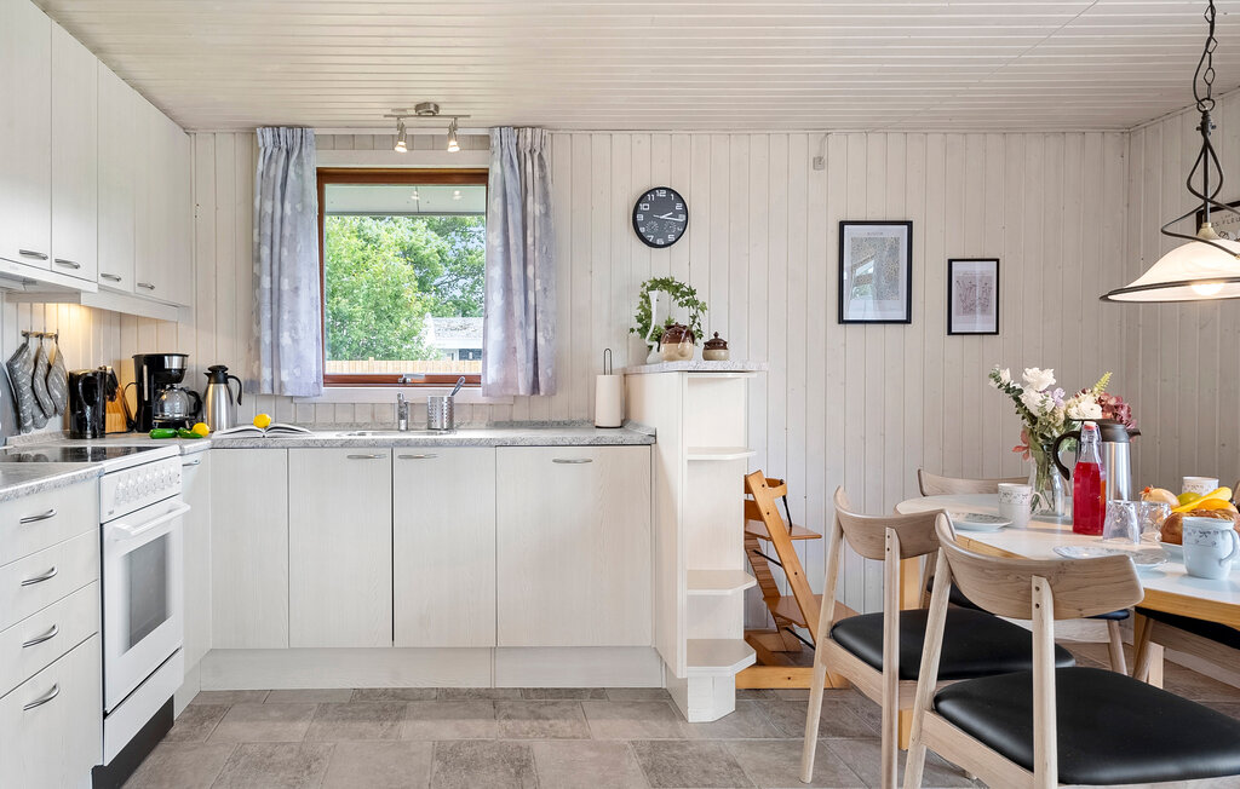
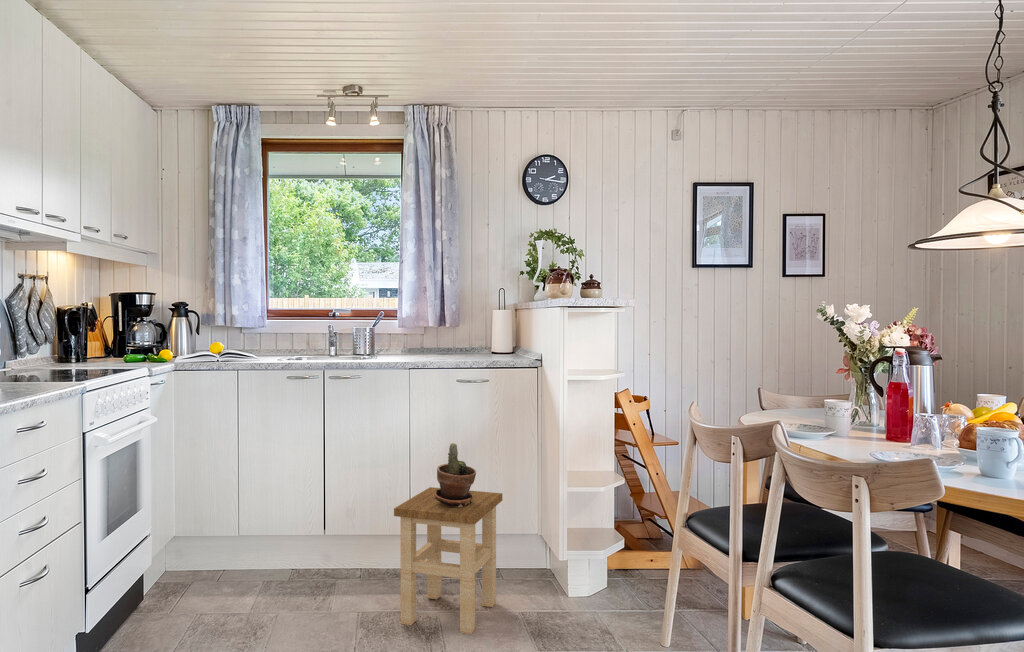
+ potted plant (455, 471)
+ stool (452, 552)
